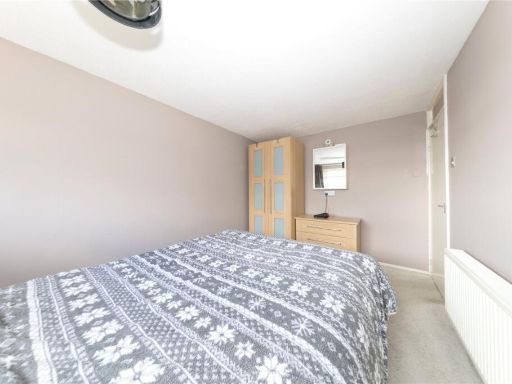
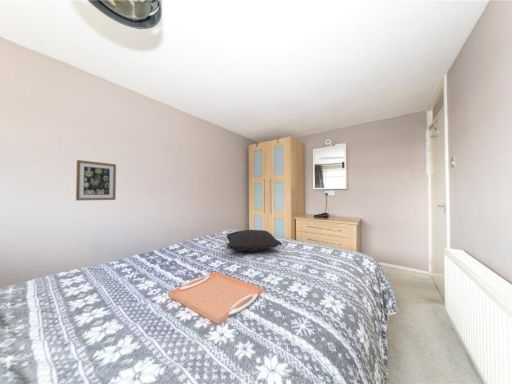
+ serving tray (216, 291)
+ wall art (97, 181)
+ pillow (251, 239)
